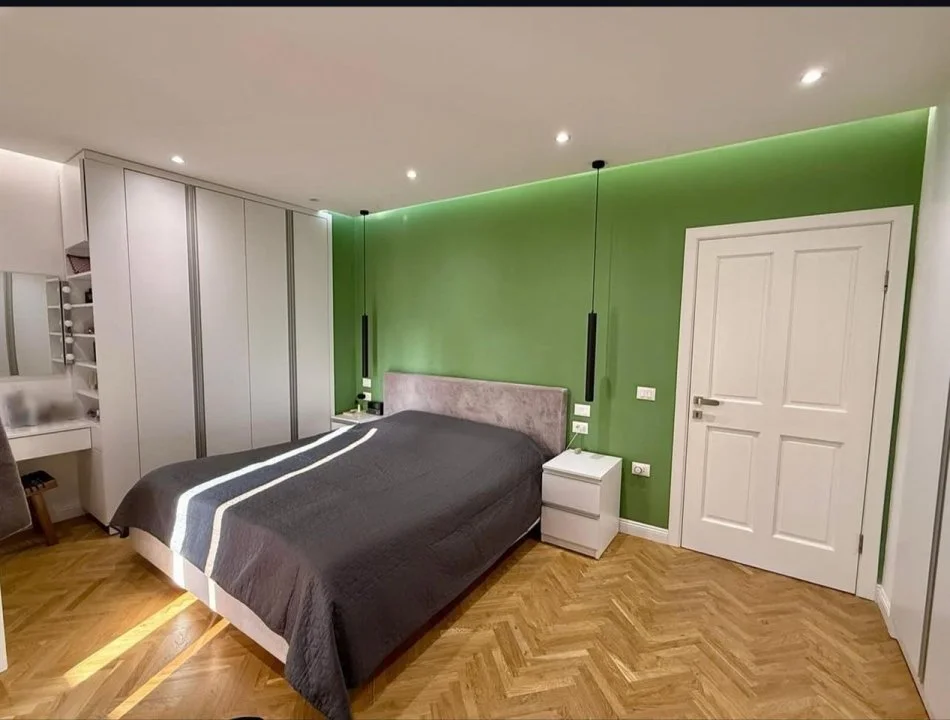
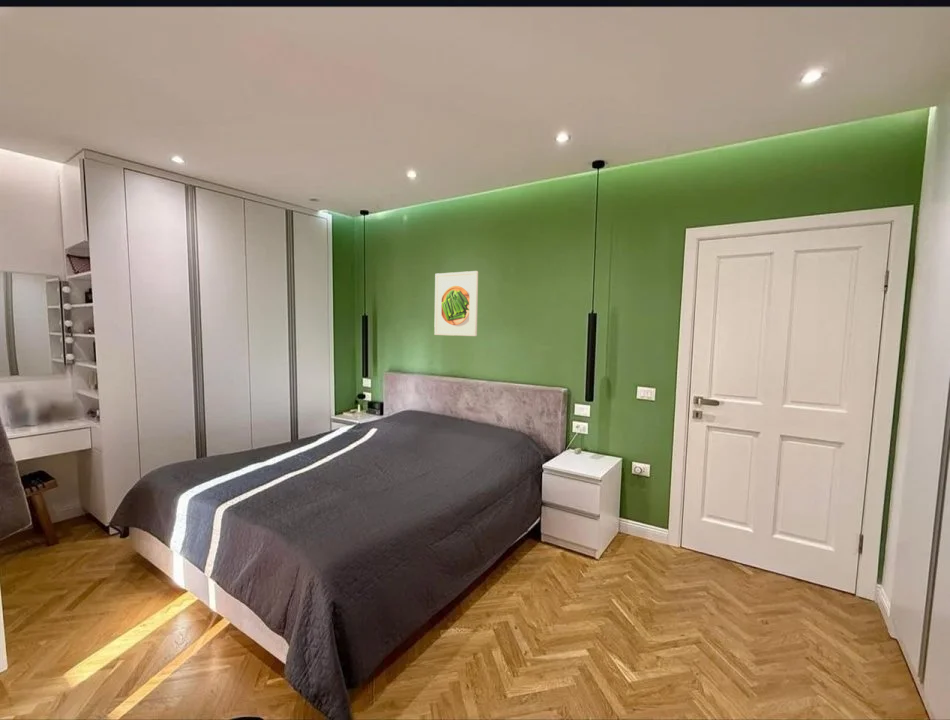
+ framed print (455, 304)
